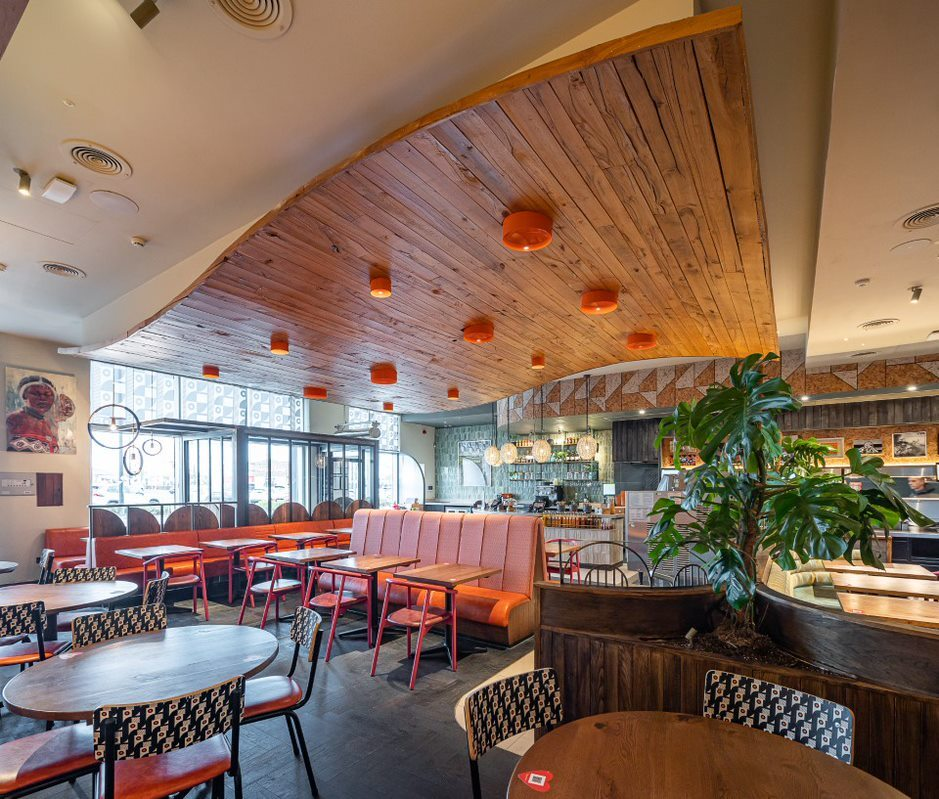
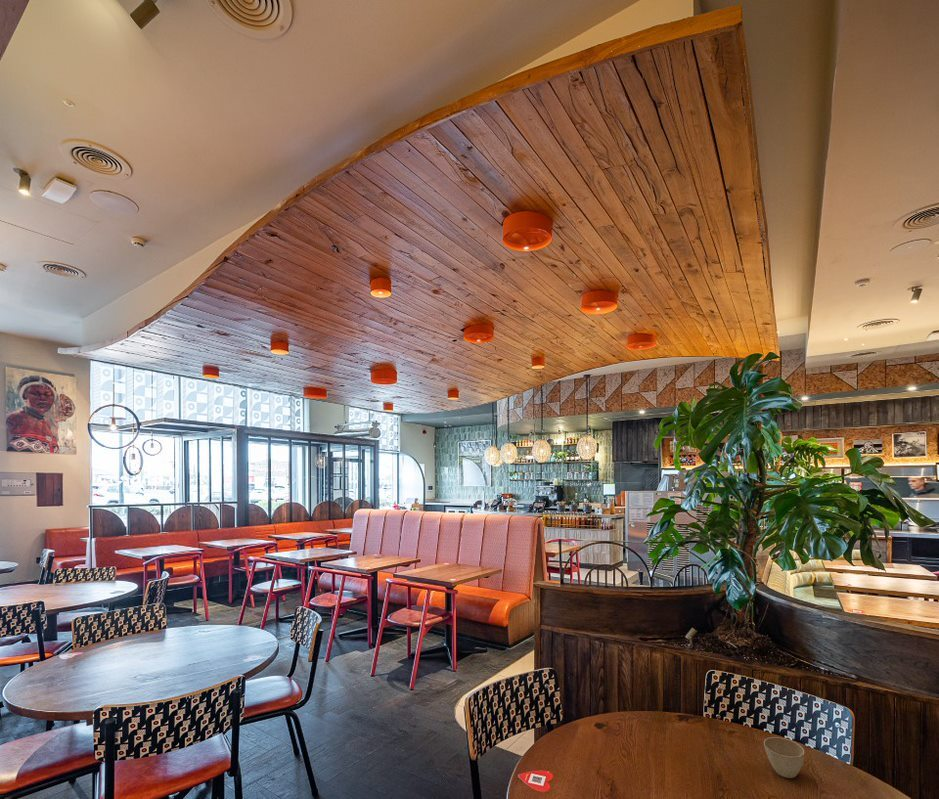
+ flower pot (784, 759)
